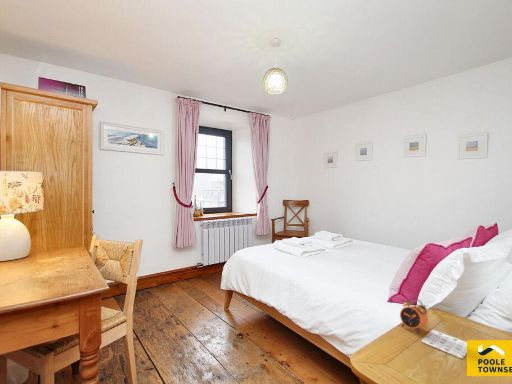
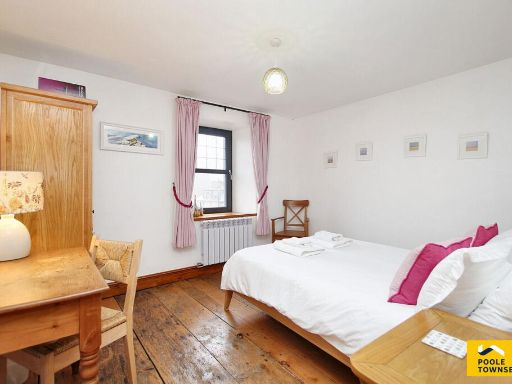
- alarm clock (413, 313)
